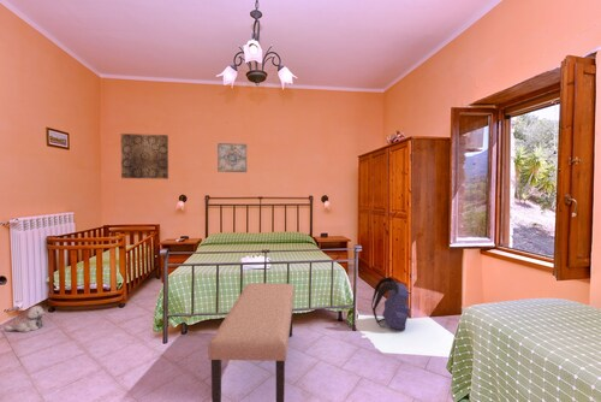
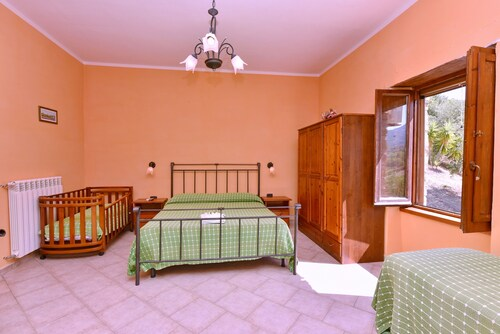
- plush toy (26, 317)
- wall art (232, 158)
- backpack (388, 301)
- wall art (144, 156)
- bench (261, 335)
